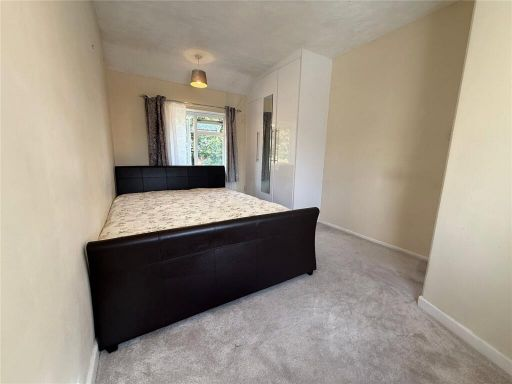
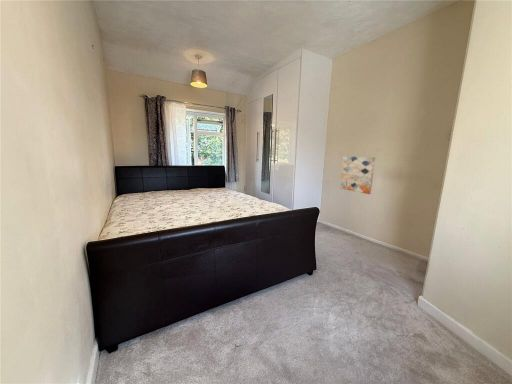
+ wall art (356, 174)
